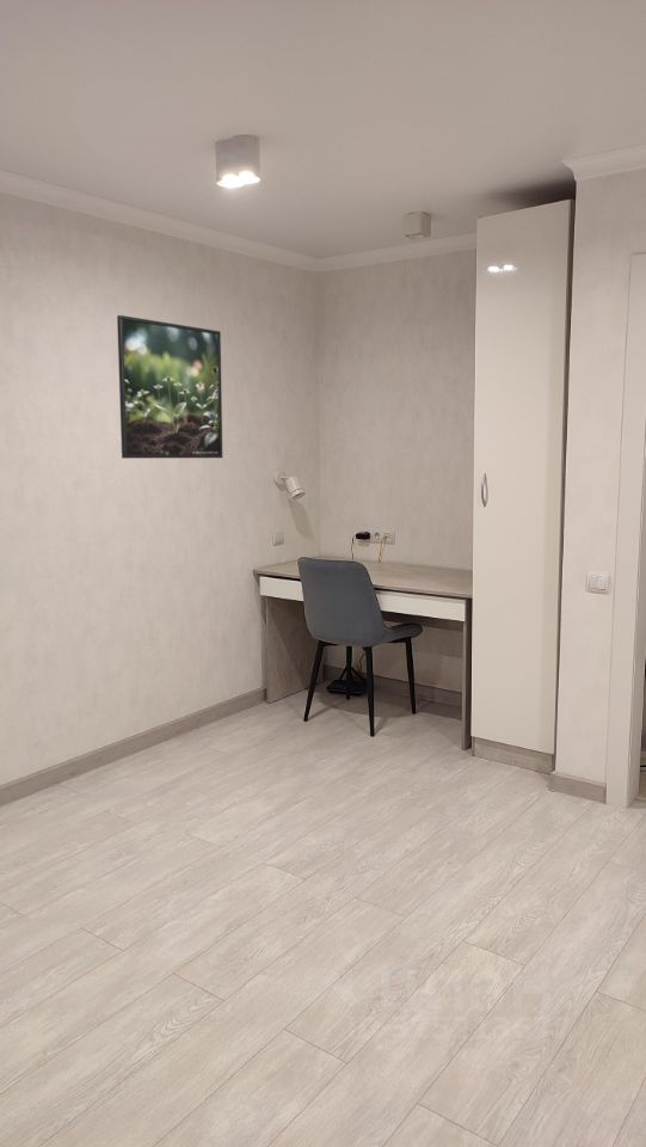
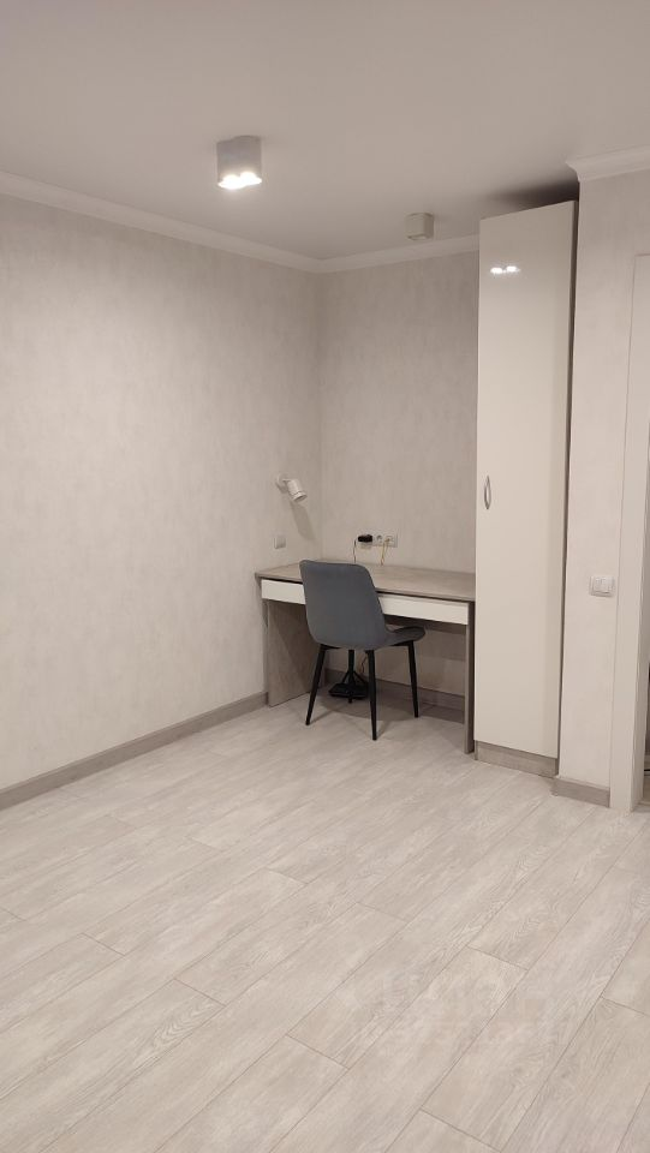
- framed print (173, 391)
